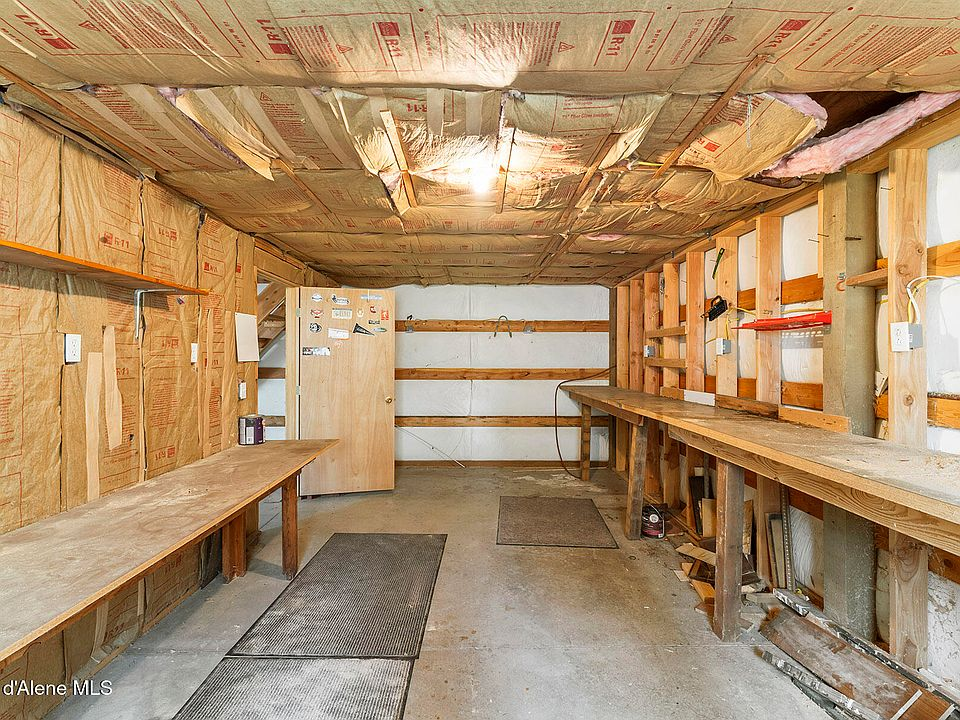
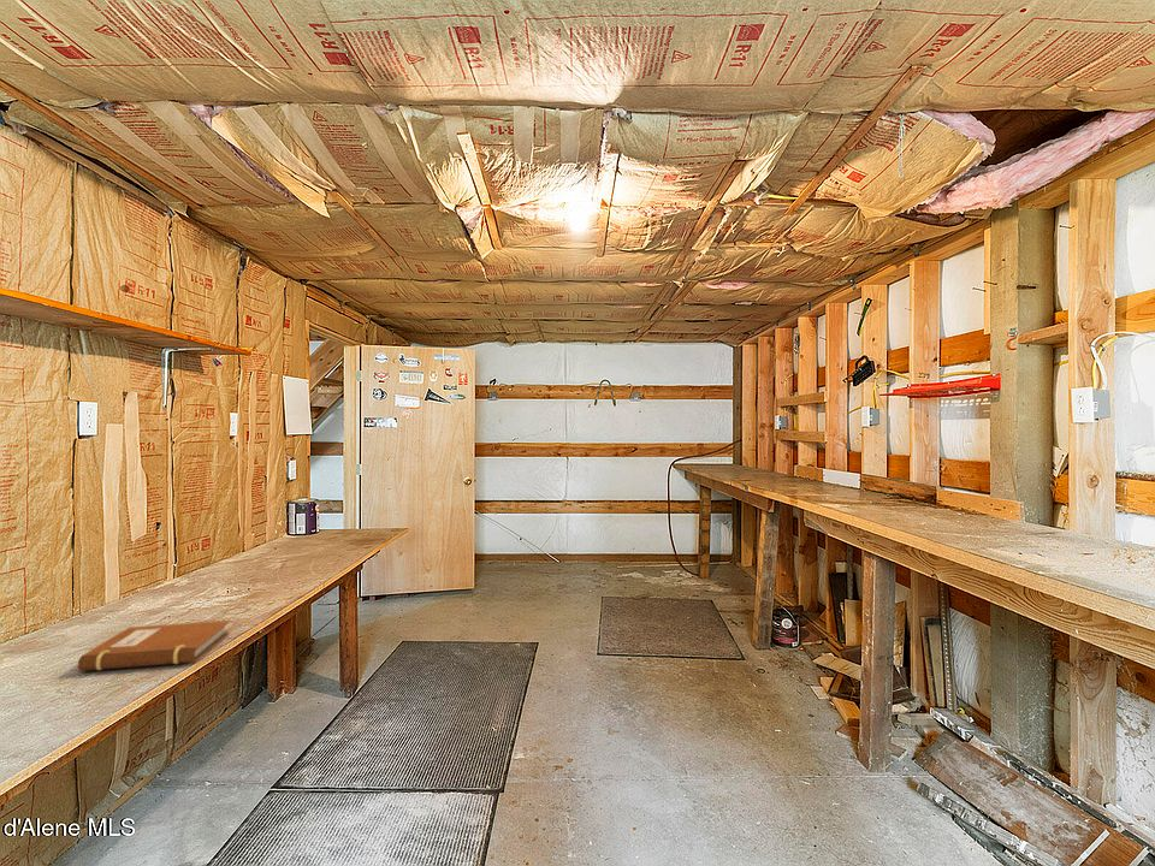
+ notebook (156, 645)
